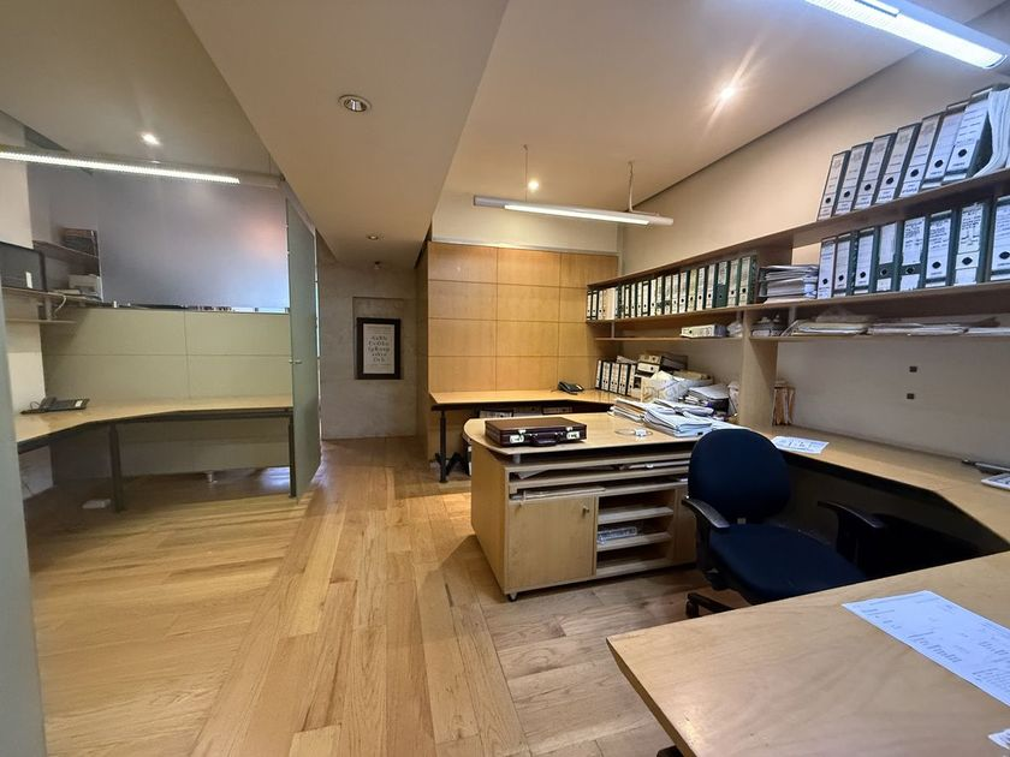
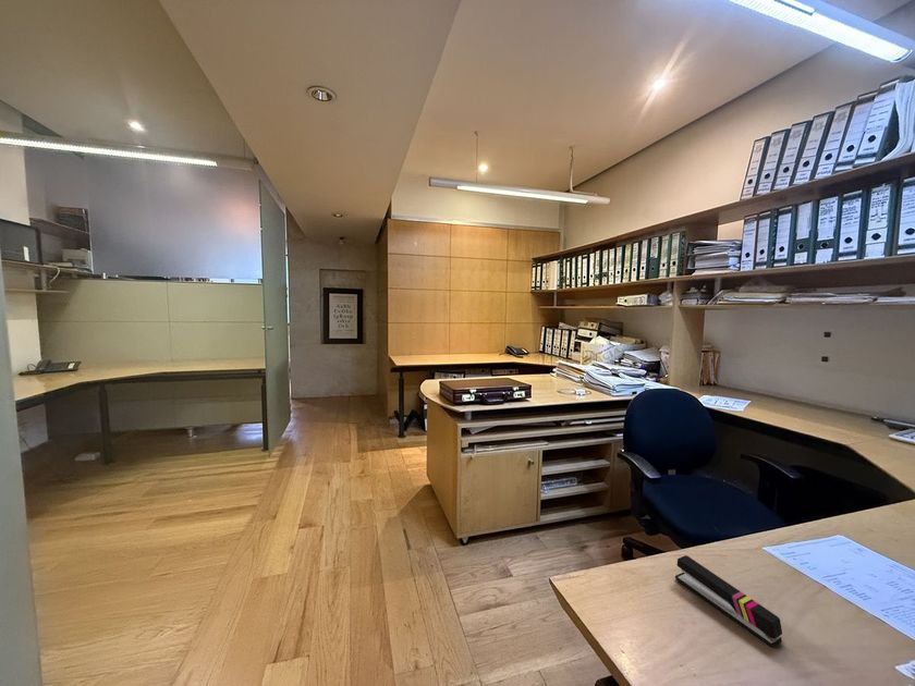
+ stapler (723, 595)
